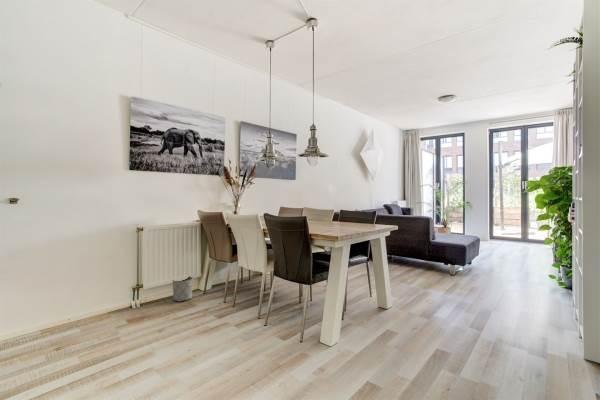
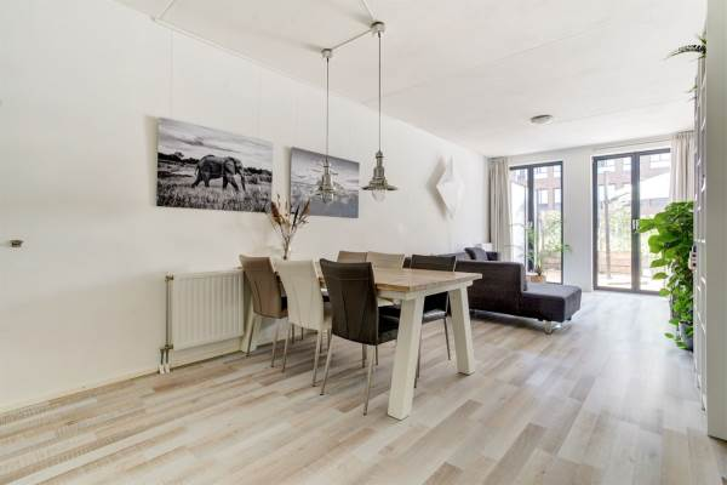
- planter (182, 288)
